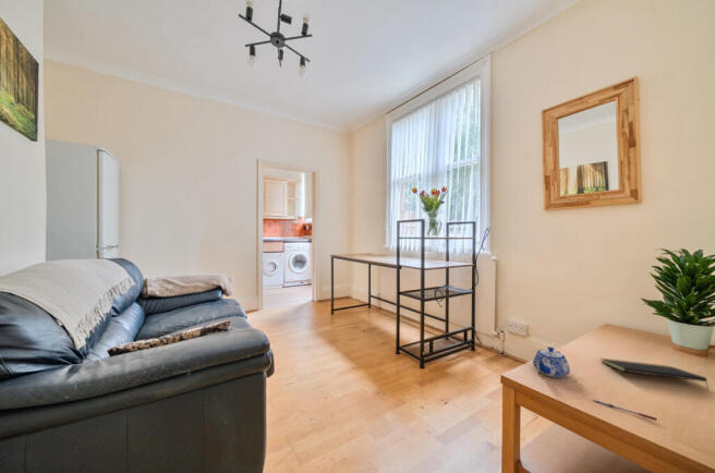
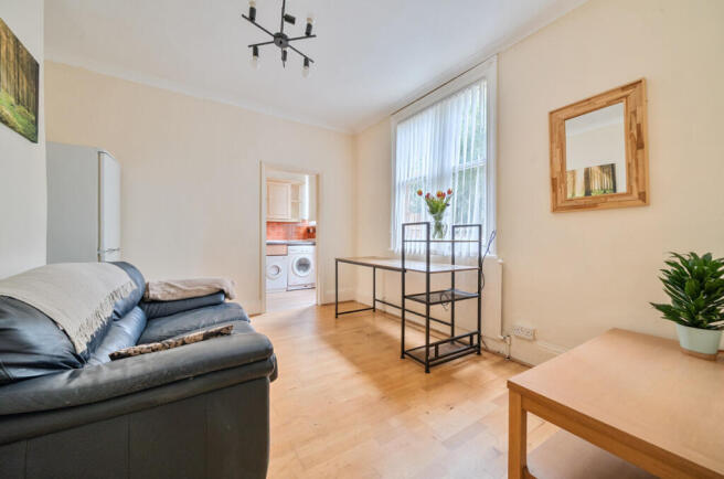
- pen (622, 409)
- teapot (549, 361)
- notepad (647, 368)
